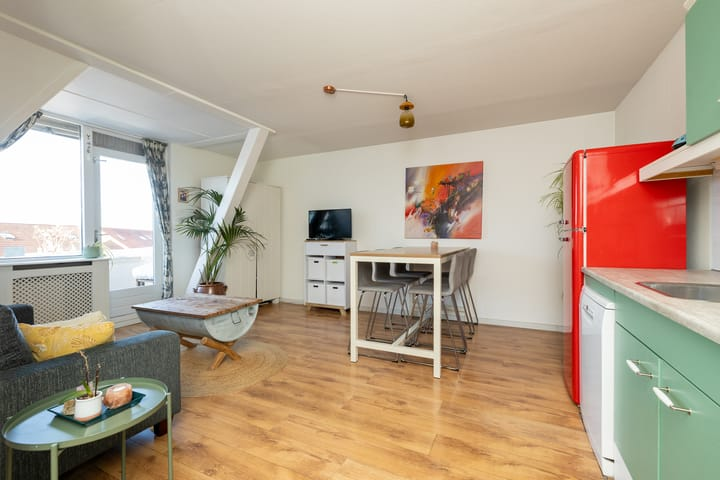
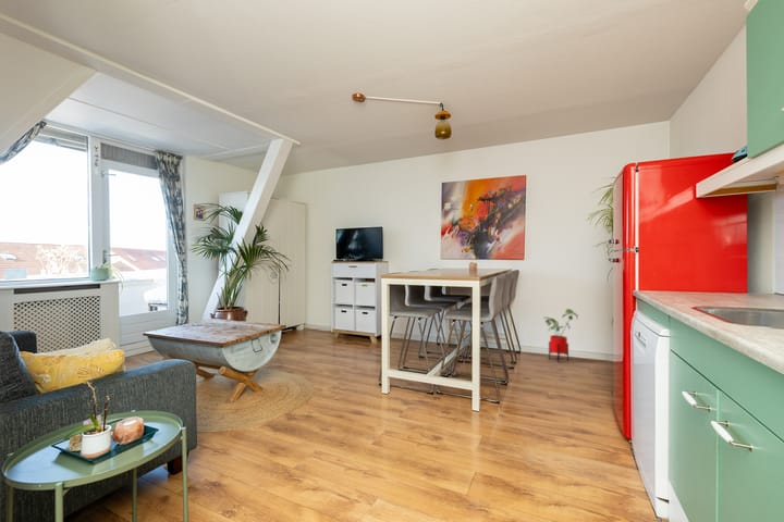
+ house plant (561, 334)
